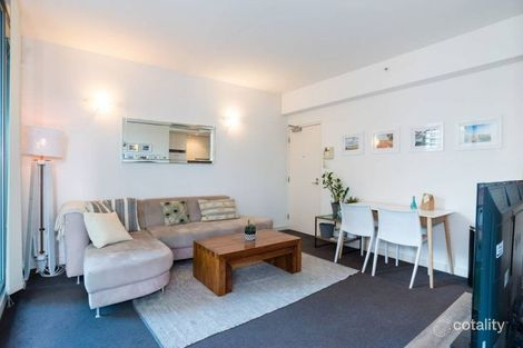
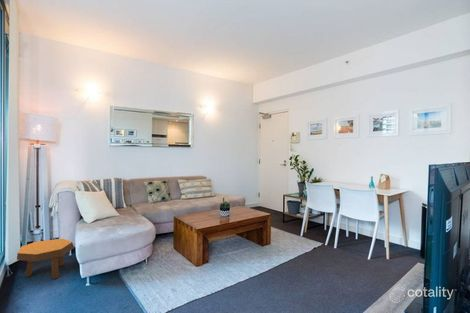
+ footstool (45, 258)
